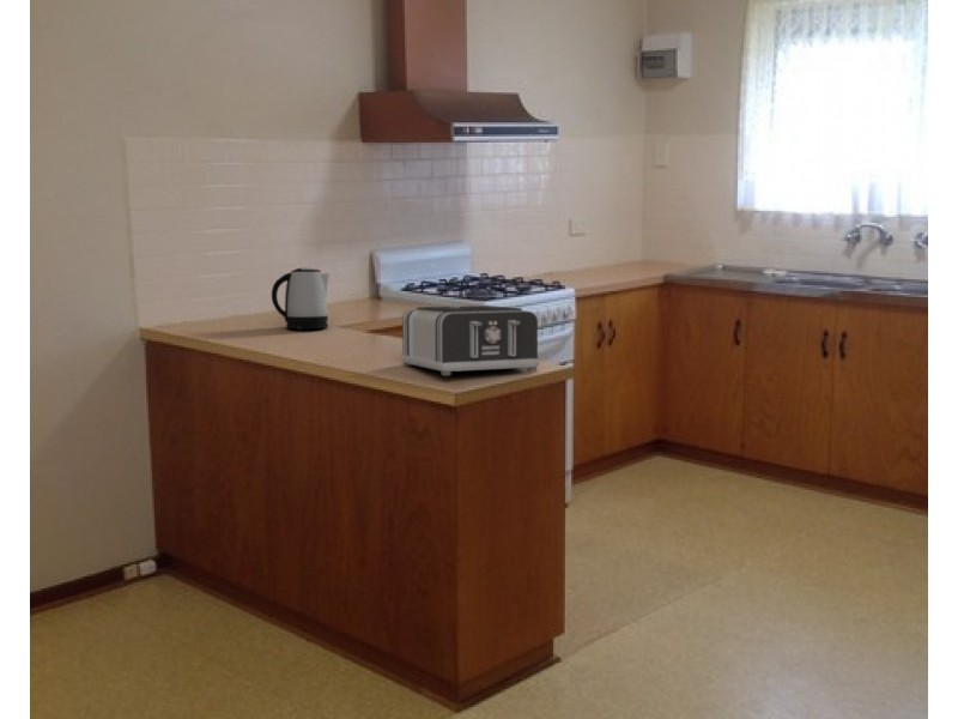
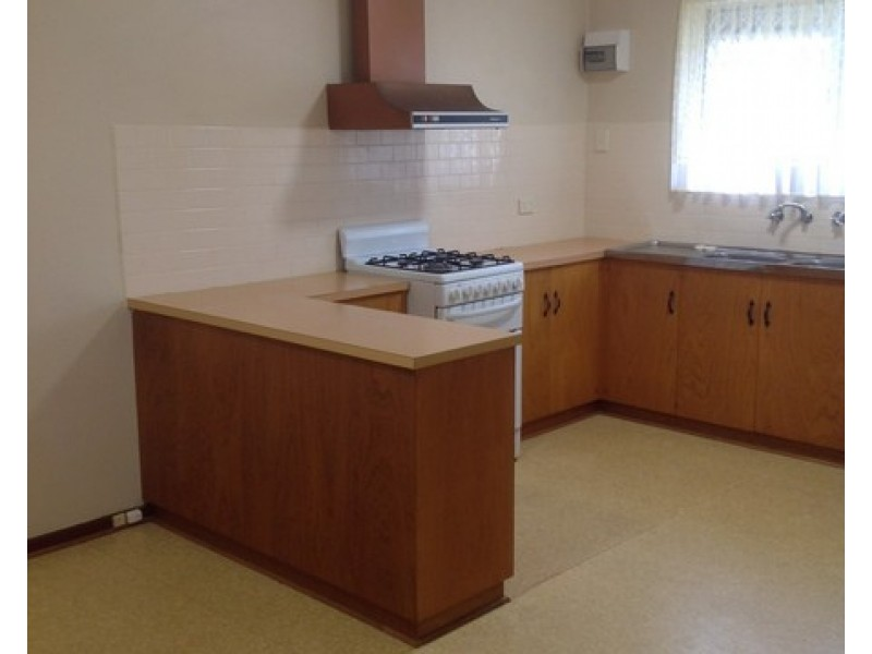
- kettle (301, 297)
- toaster (471, 338)
